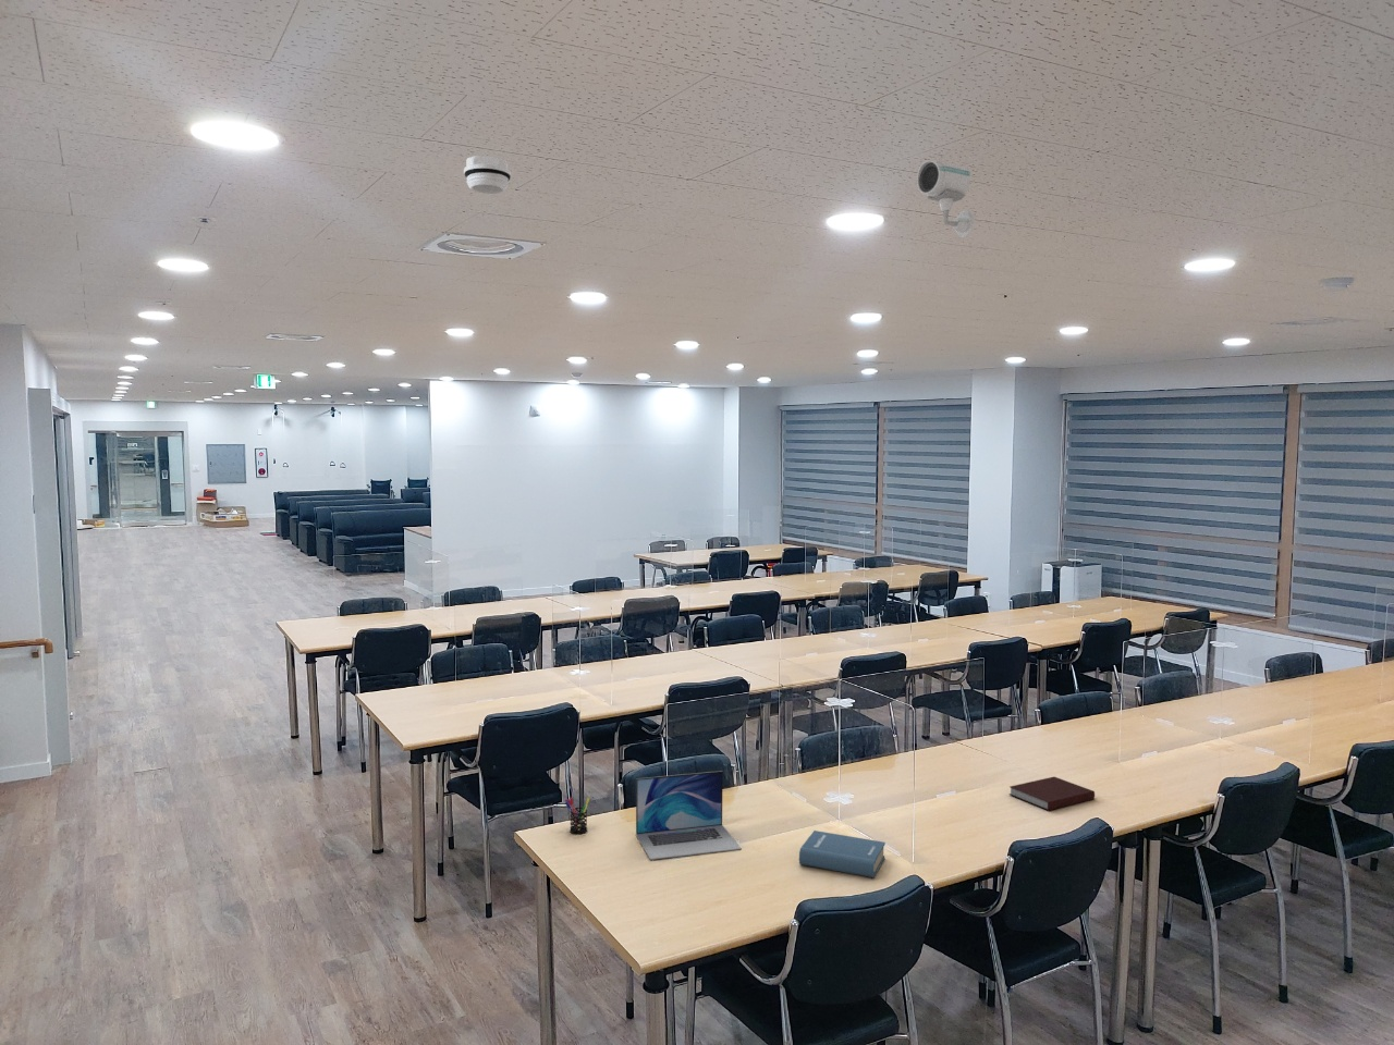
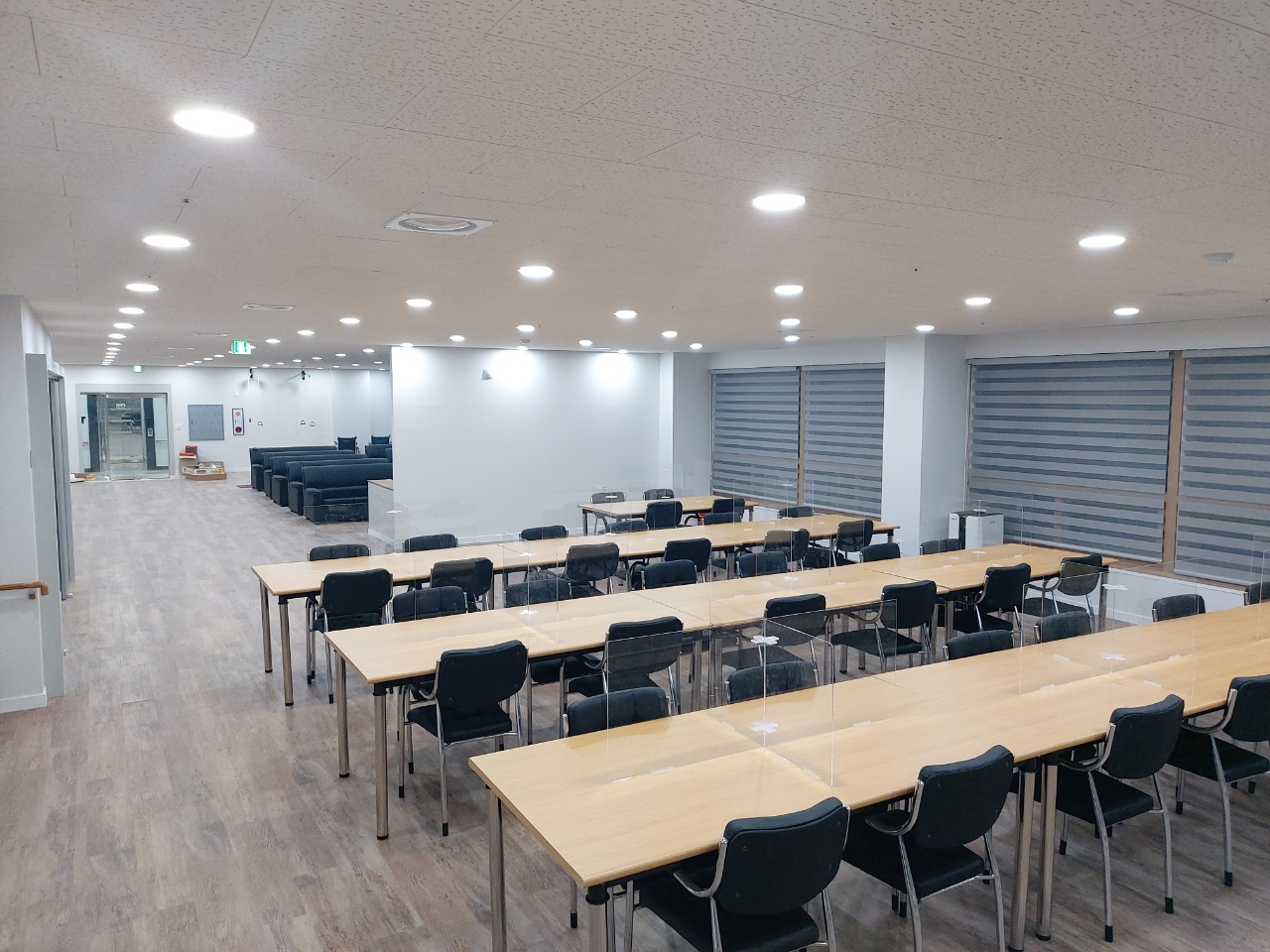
- hardback book (842, 853)
- pen holder (578, 813)
- security camera (945, 198)
- laptop (687, 813)
- smoke detector (487, 176)
- notebook (1050, 793)
